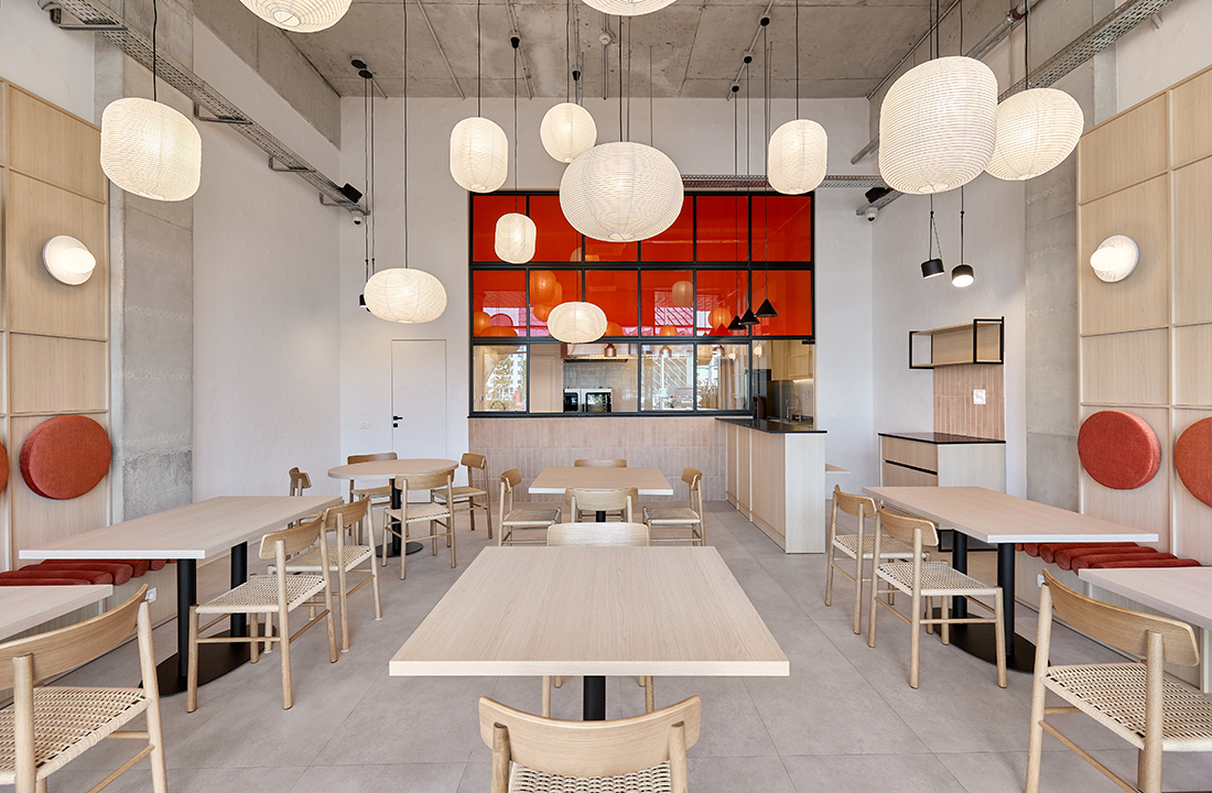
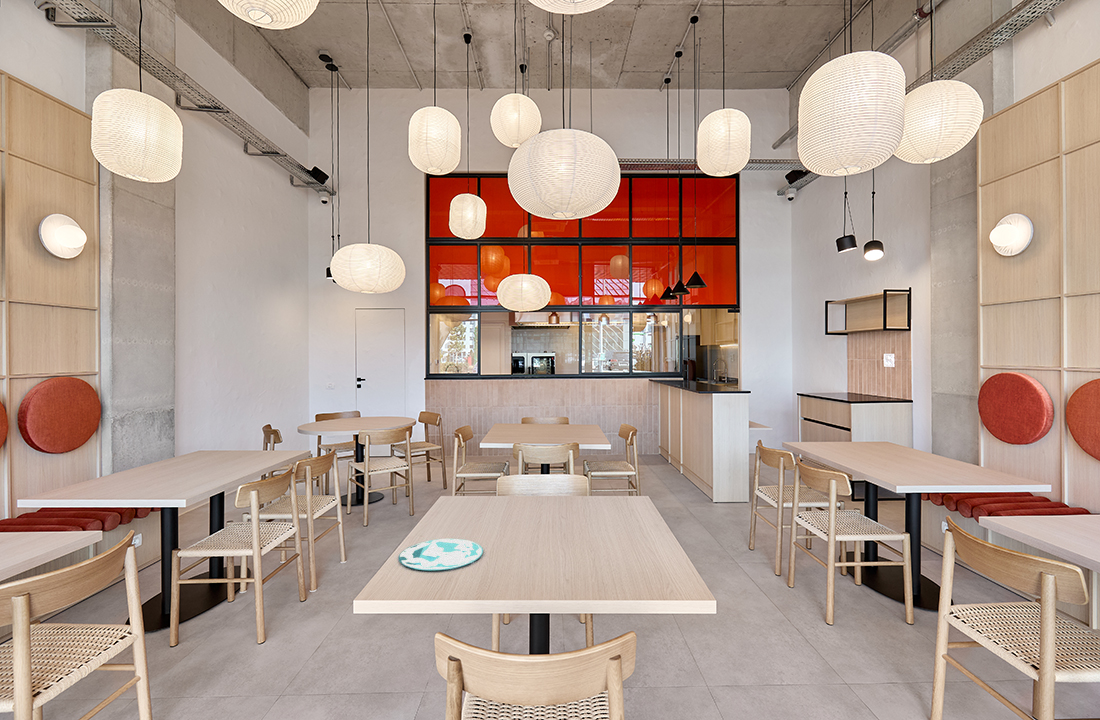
+ plate (441, 549)
